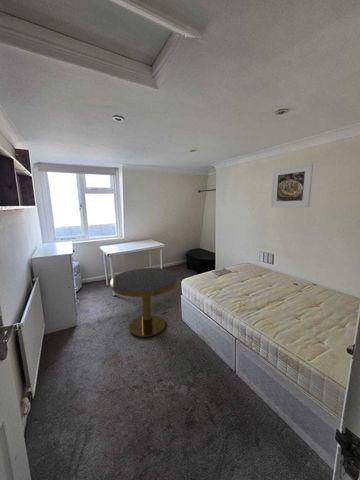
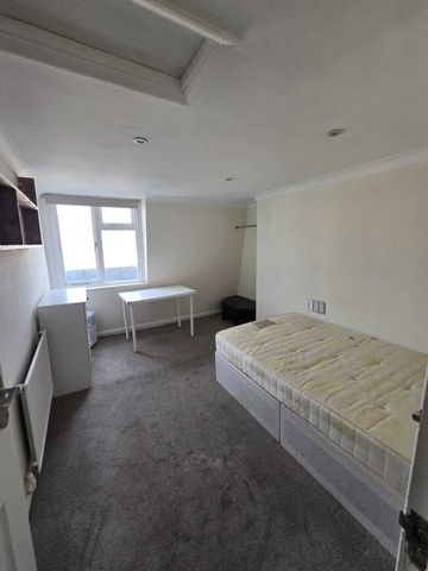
- side table (146, 302)
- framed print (289, 187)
